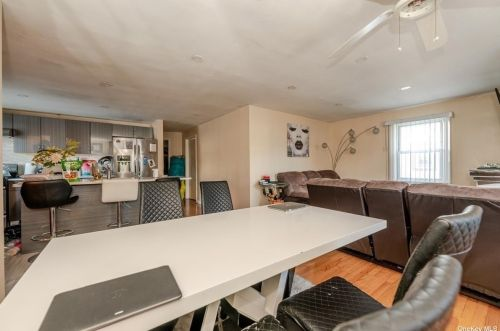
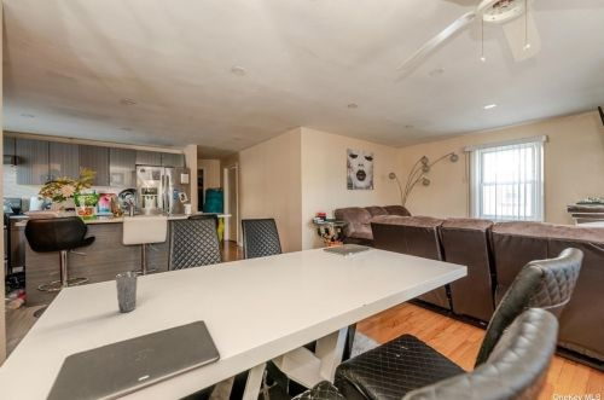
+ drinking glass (127, 291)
